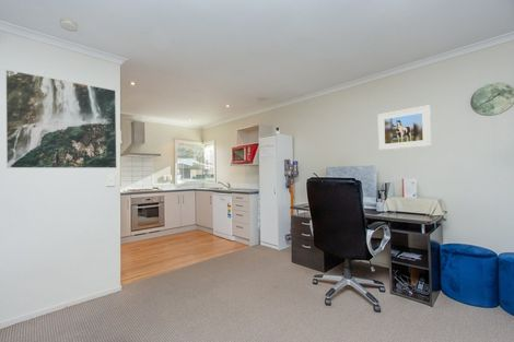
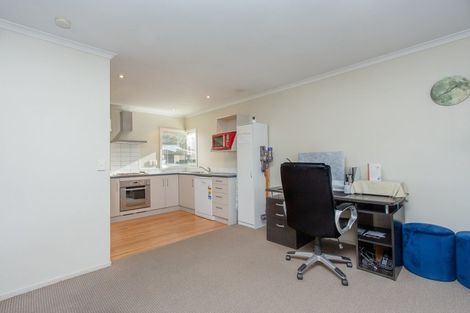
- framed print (402, 129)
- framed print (67, 125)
